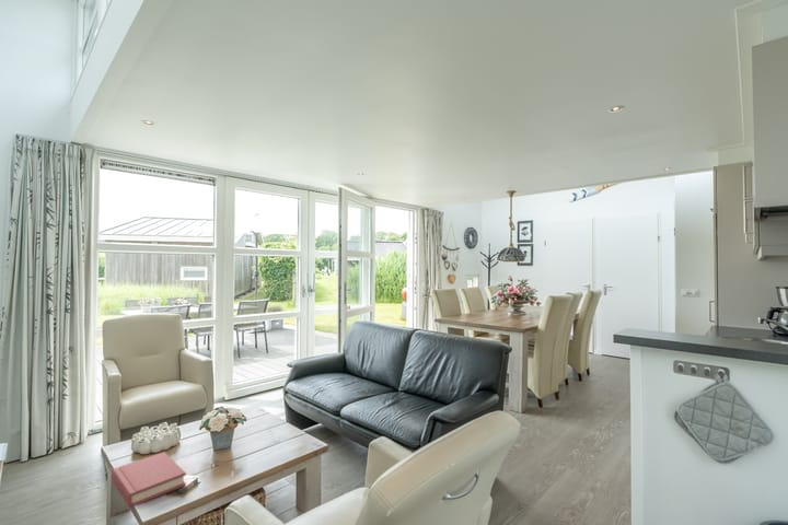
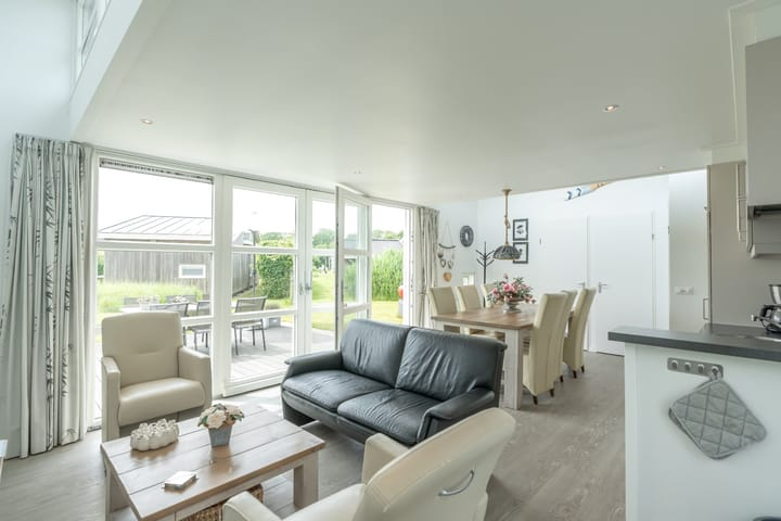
- hardback book (148, 477)
